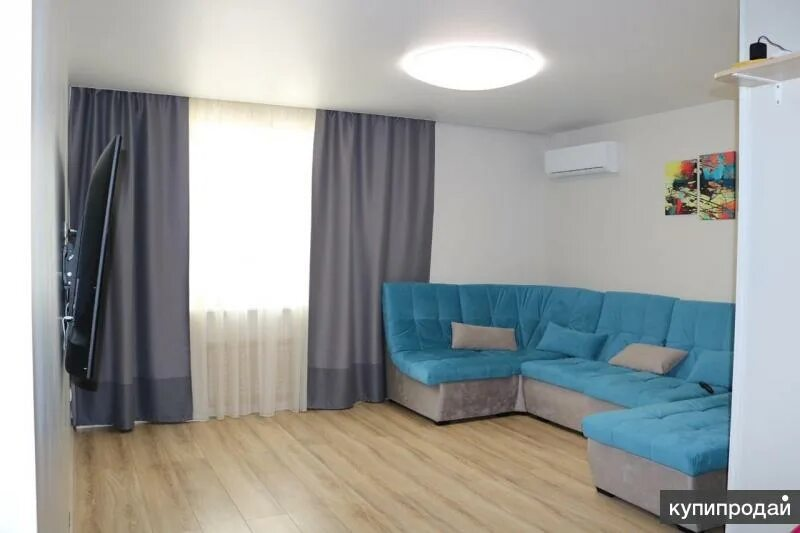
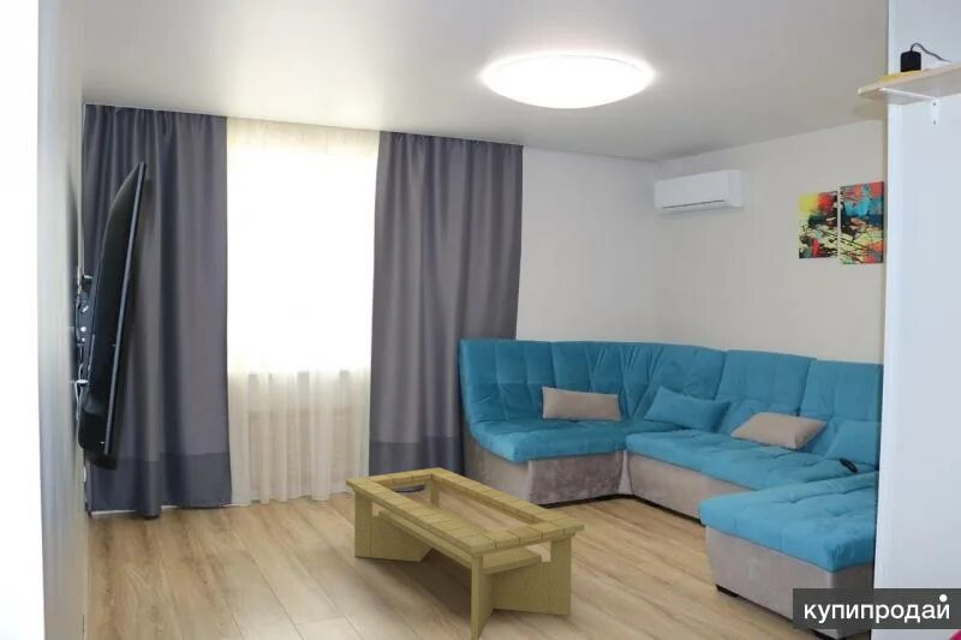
+ coffee table (452, 540)
